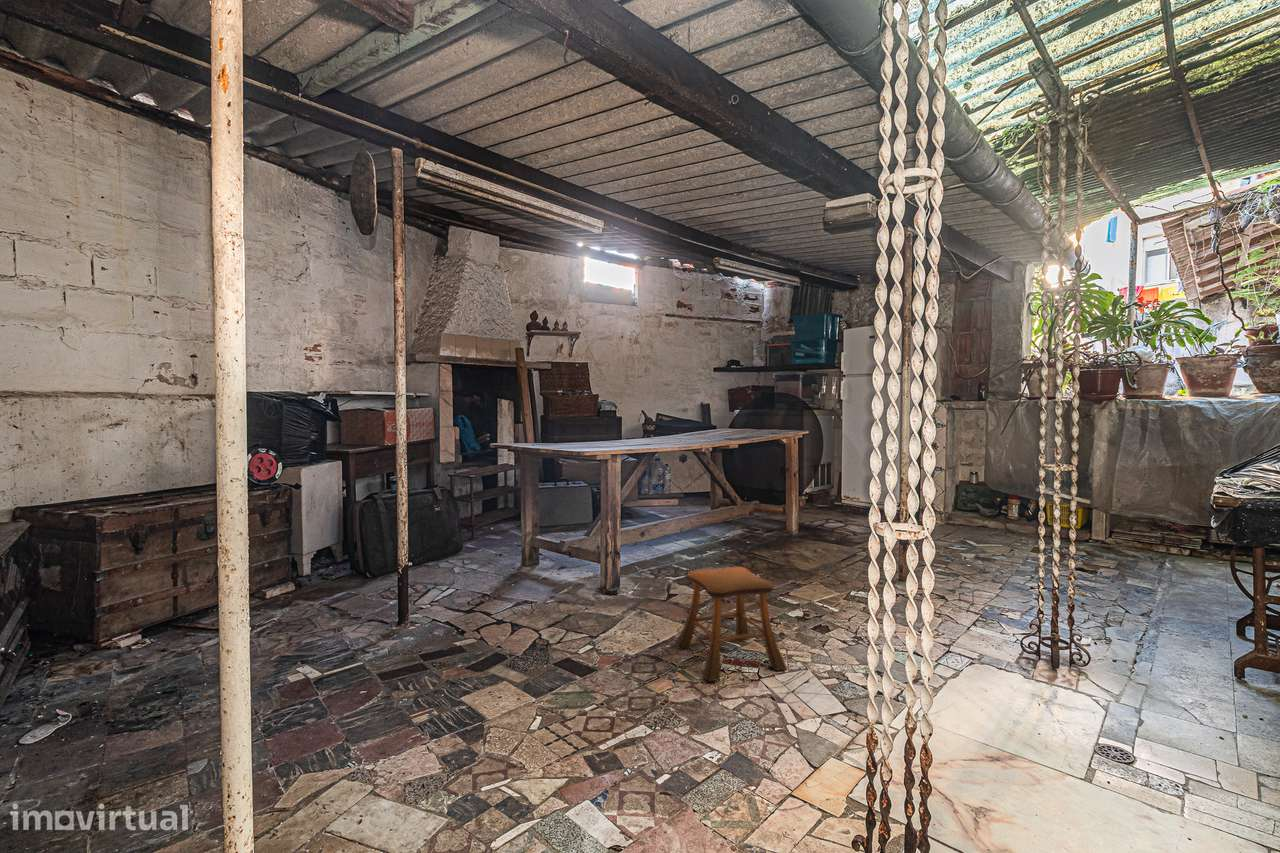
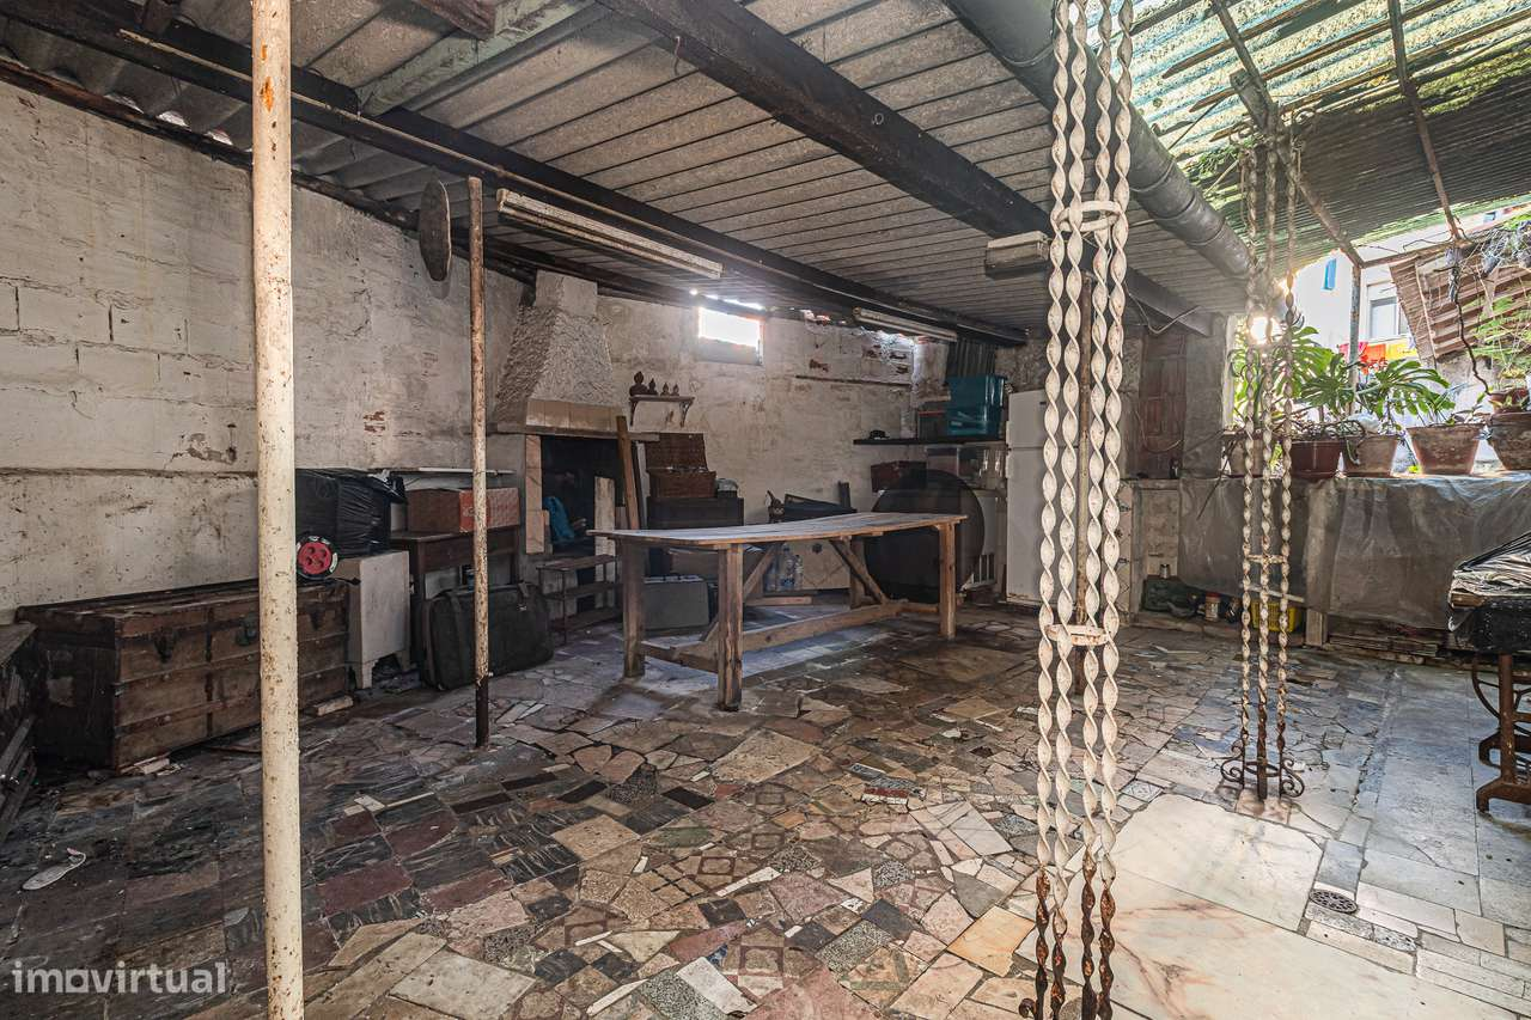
- stool (728, 616)
